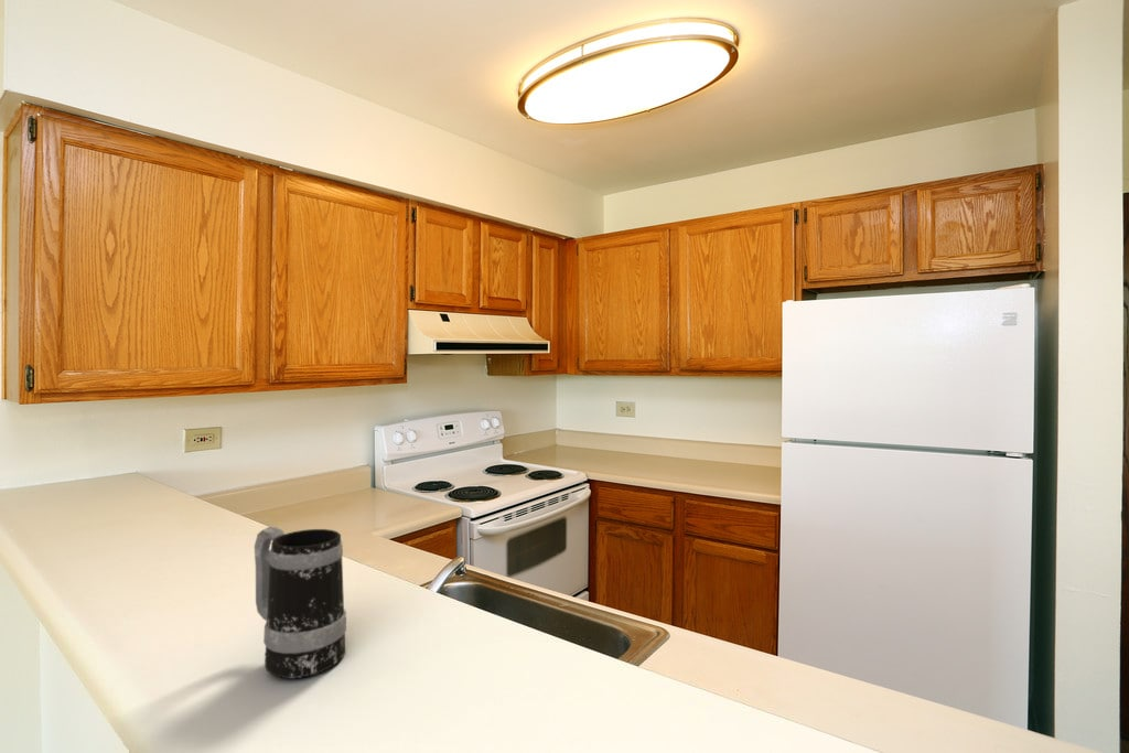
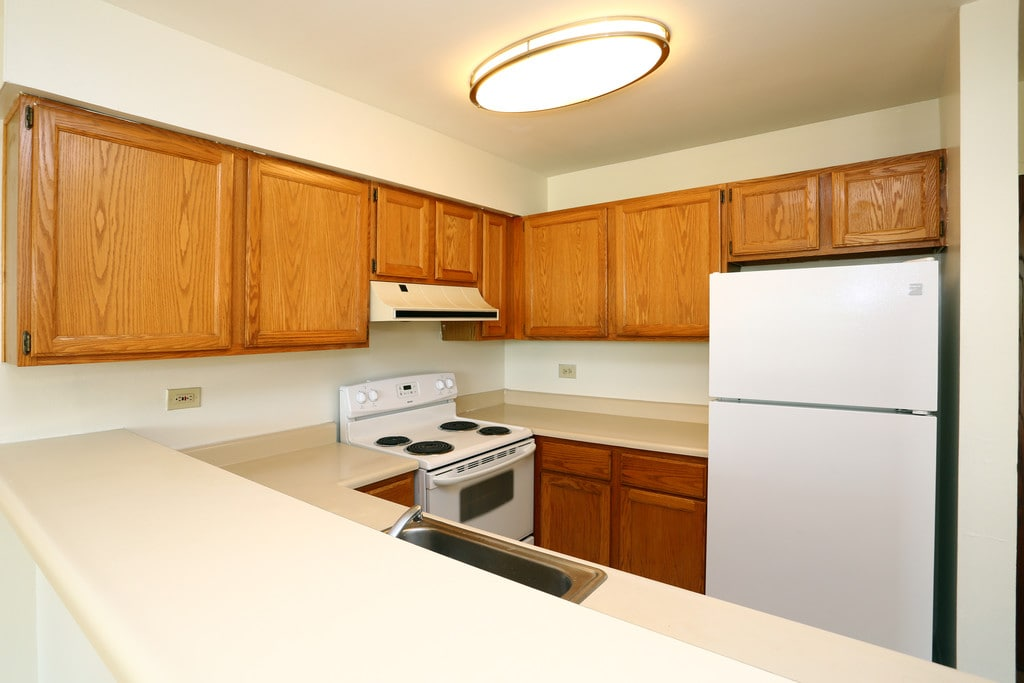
- mug (295, 593)
